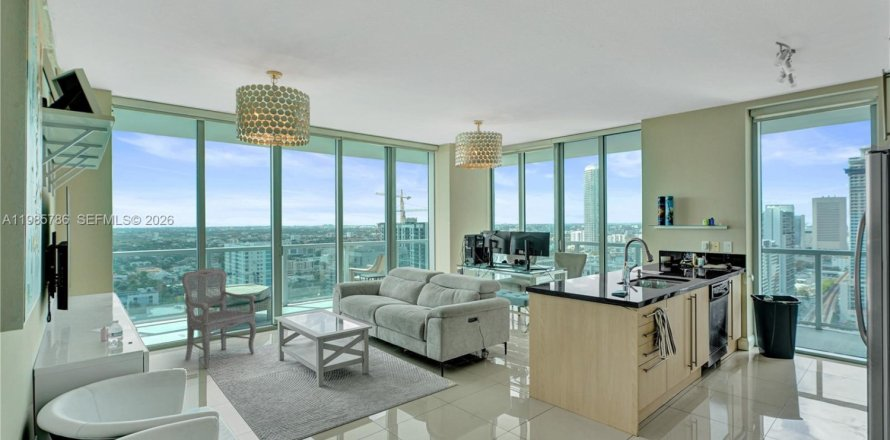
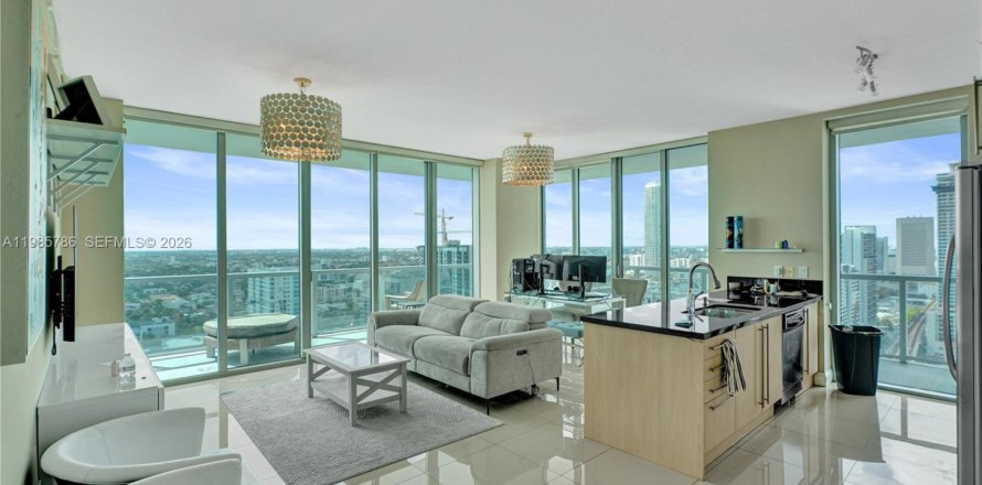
- chair (218, 313)
